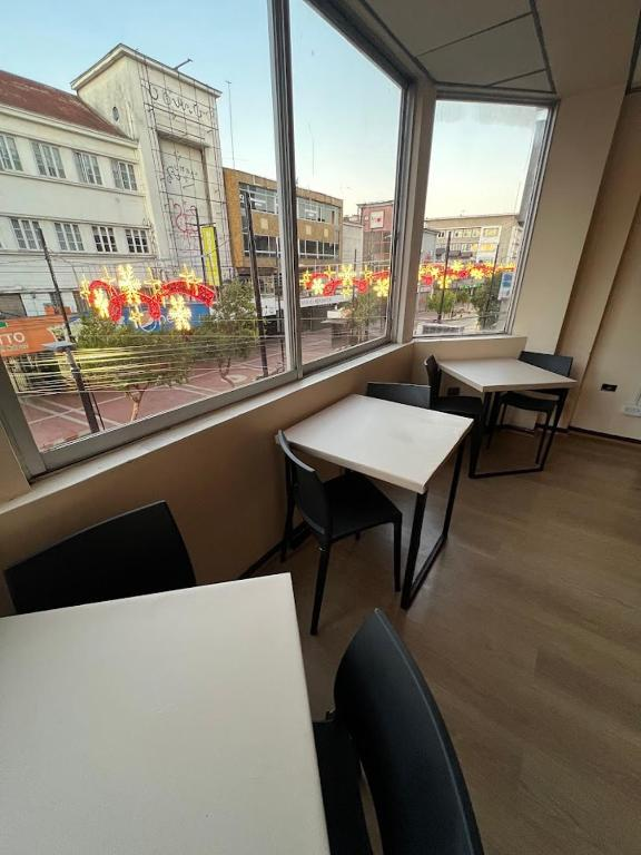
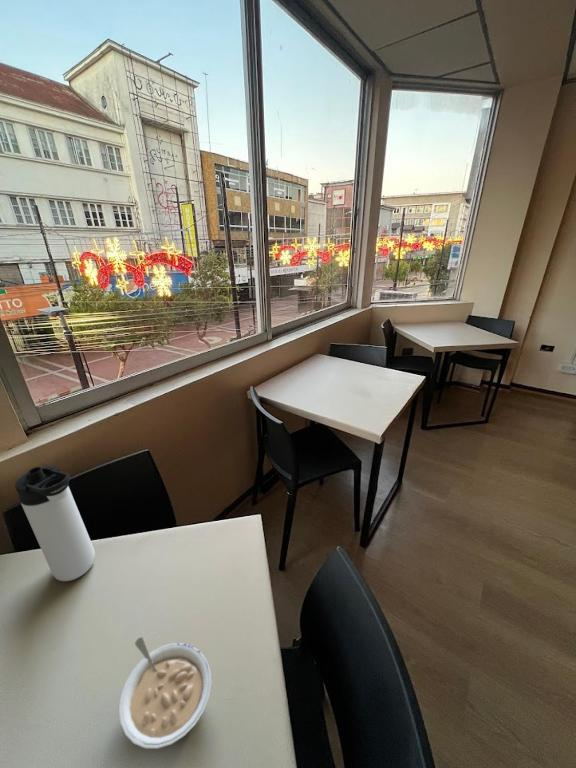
+ legume (165, 694)
+ thermos bottle (63, 525)
